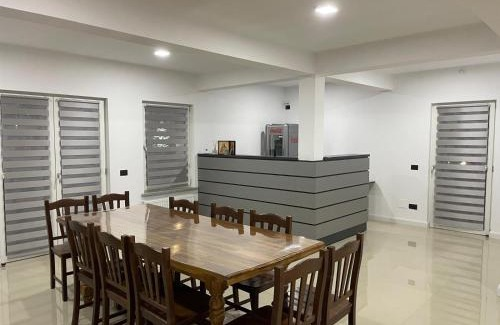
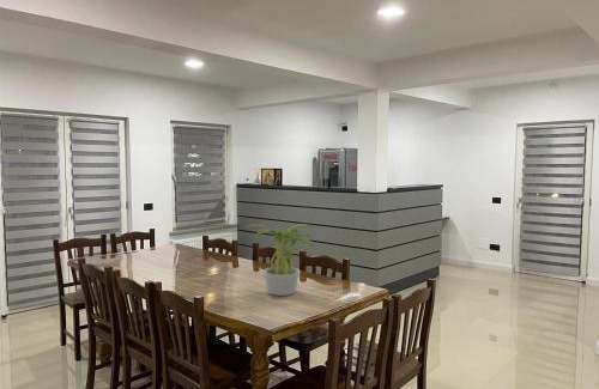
+ potted plant (282, 257)
